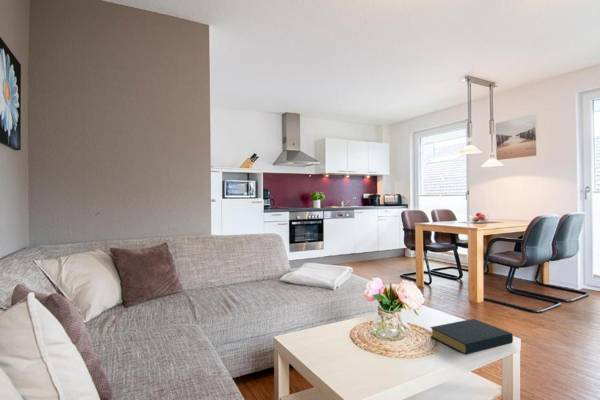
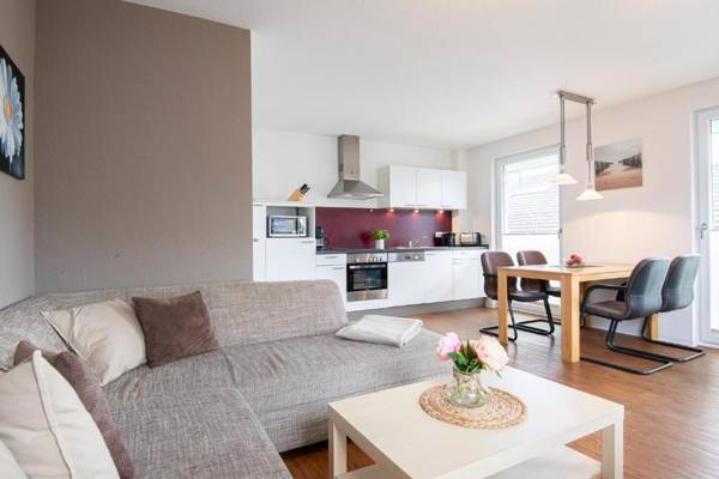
- hardback book (470, 335)
